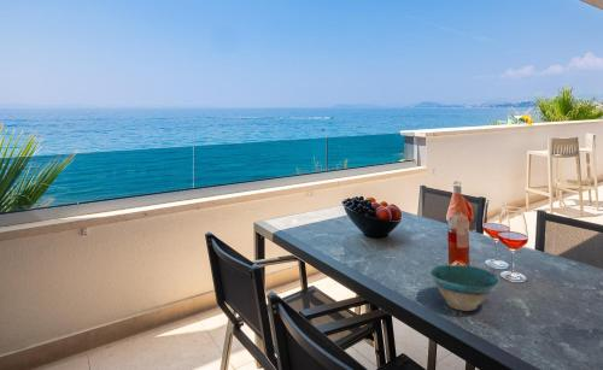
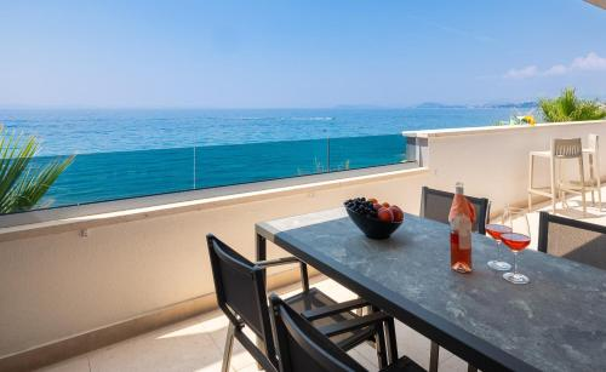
- bowl (462, 289)
